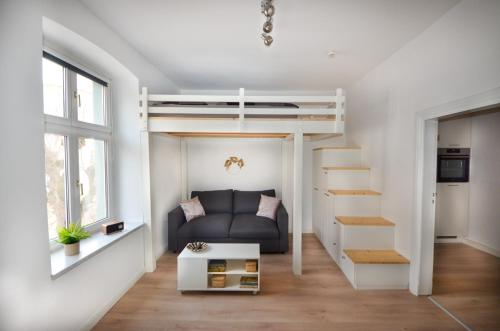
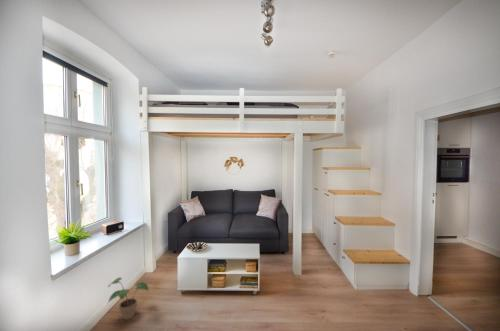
+ potted plant (129, 298)
